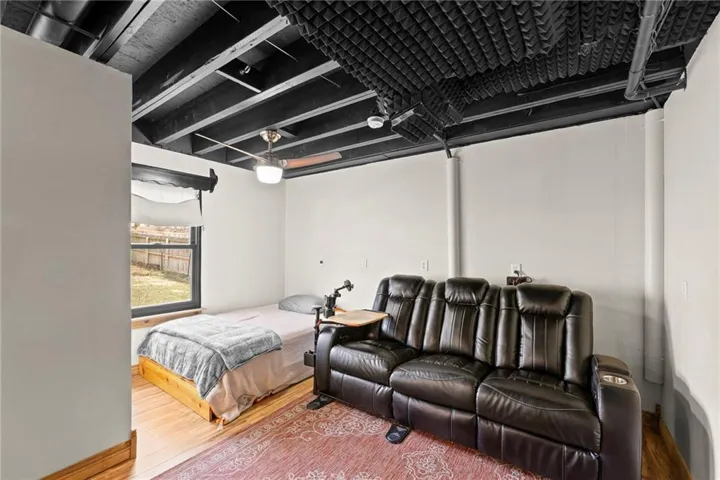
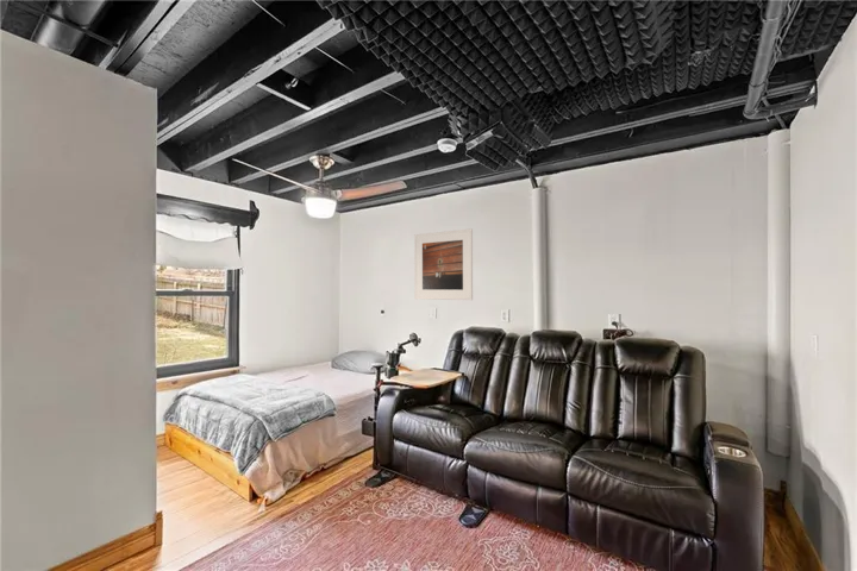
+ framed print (442, 265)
